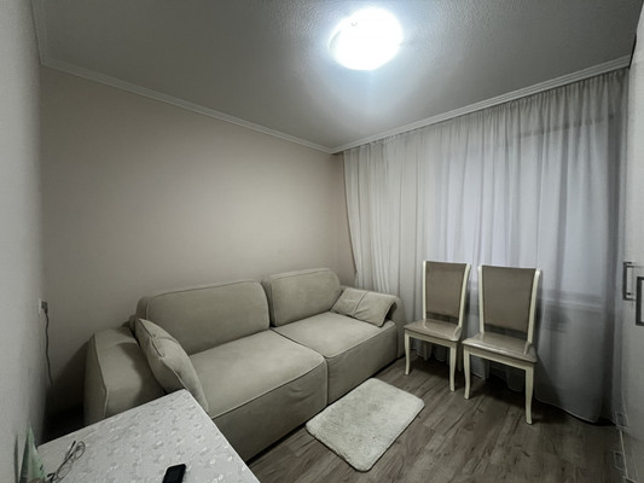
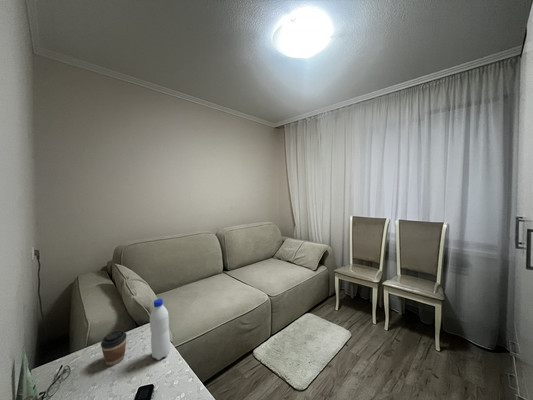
+ coffee cup (114, 346)
+ water bottle (159, 327)
